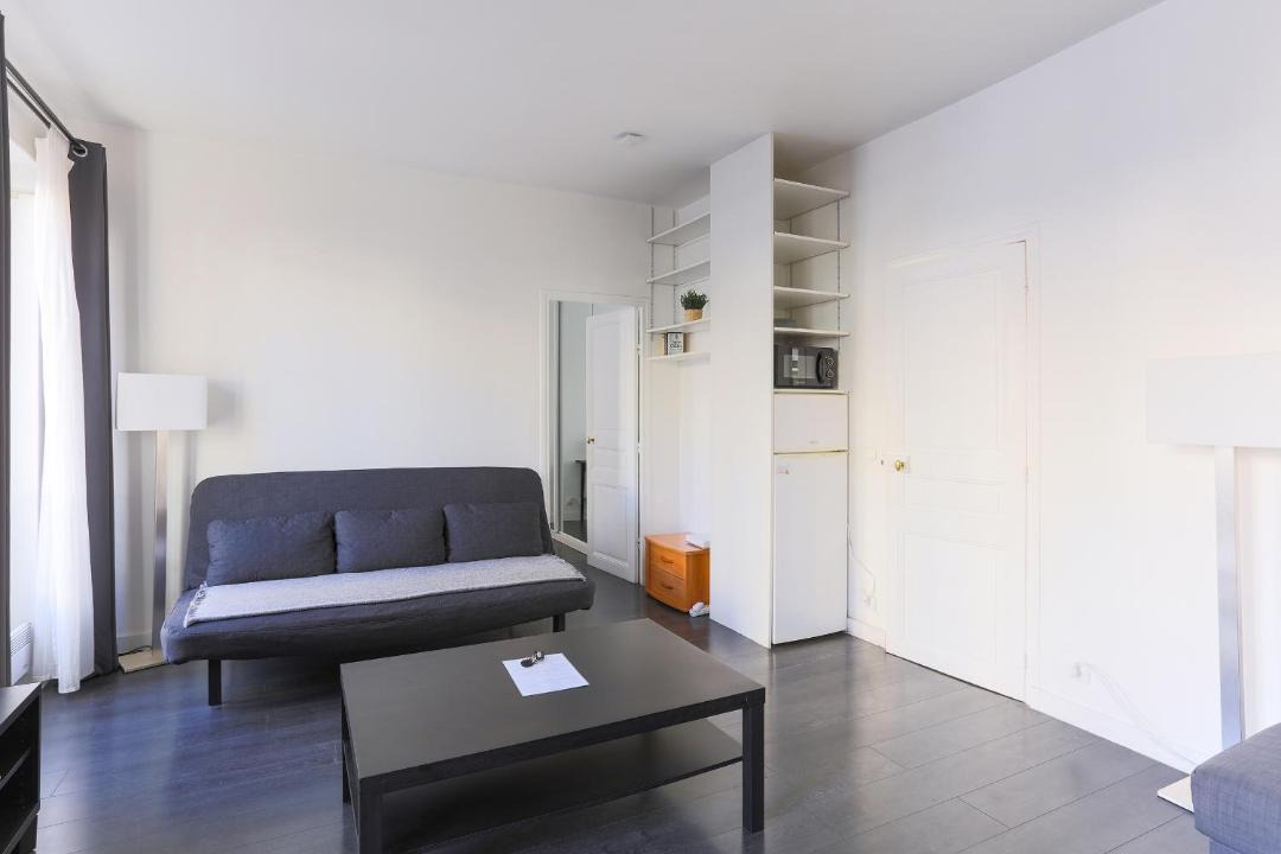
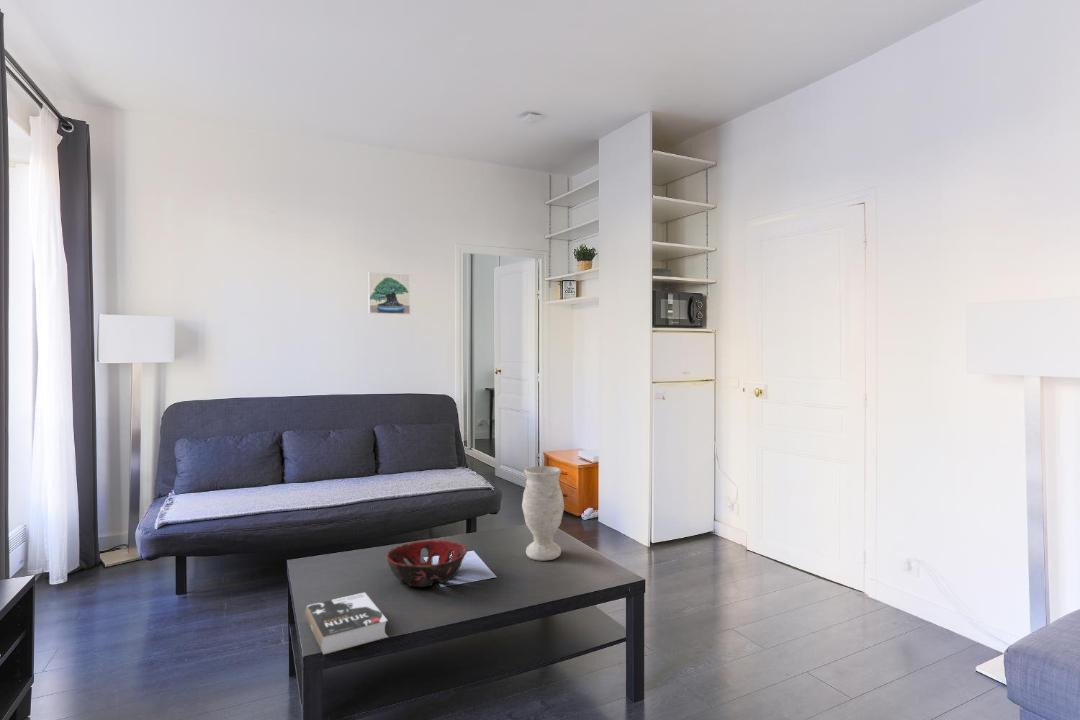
+ vase (543, 512)
+ decorative bowl (427, 564)
+ book (345, 621)
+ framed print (389, 293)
